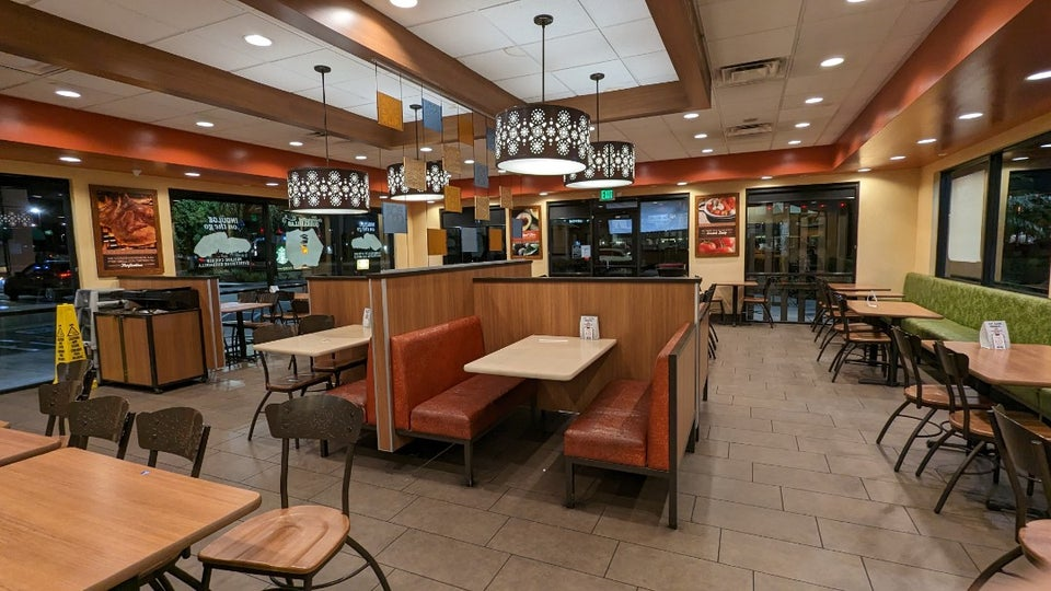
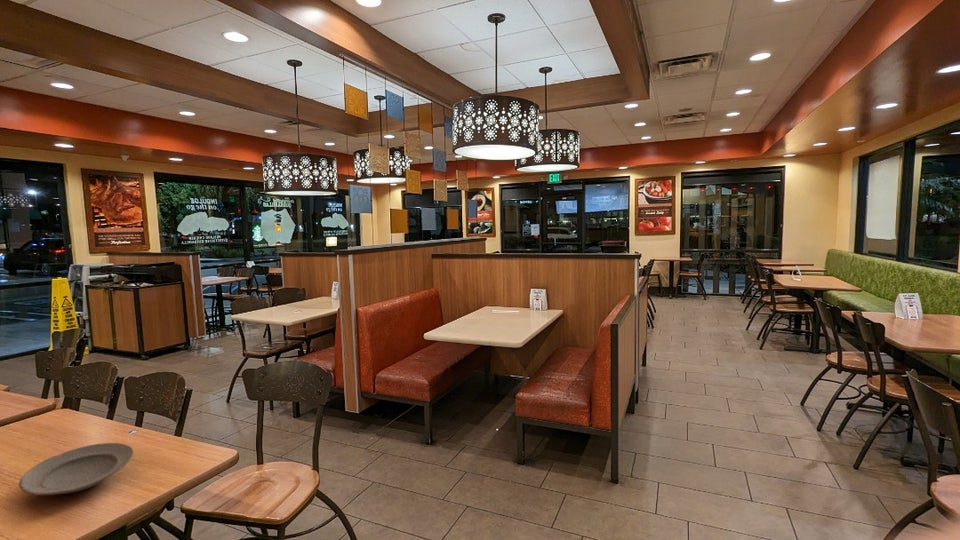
+ plate (80, 472)
